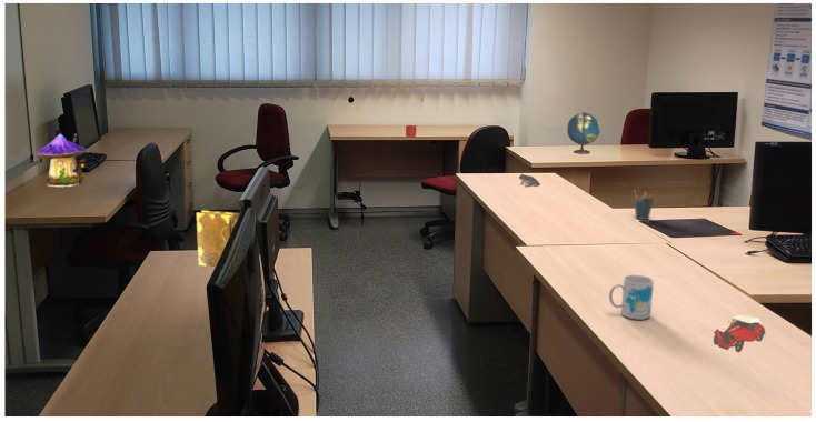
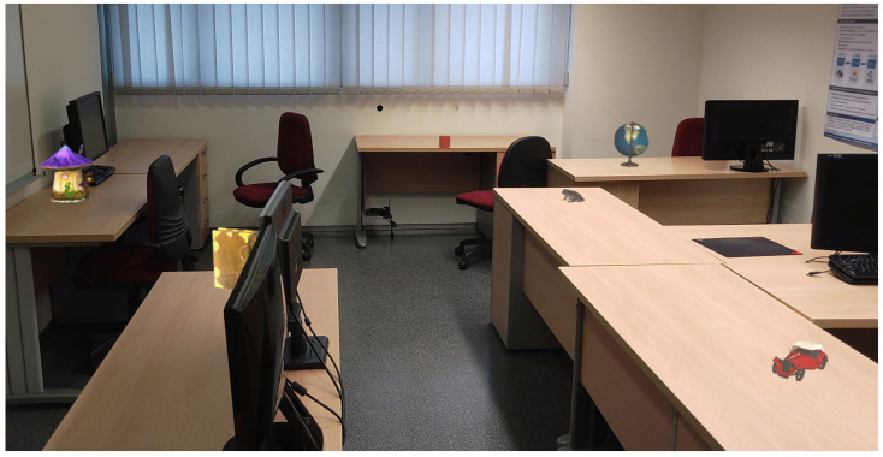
- pen holder (643, 203)
- mug (629, 297)
